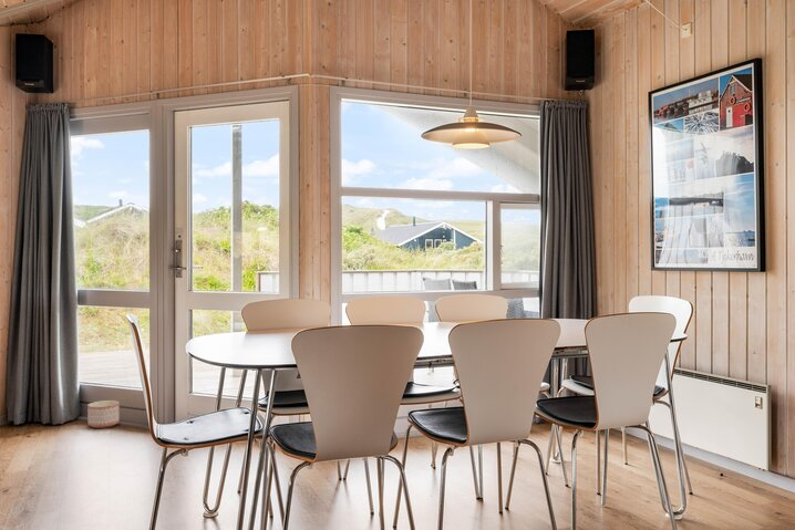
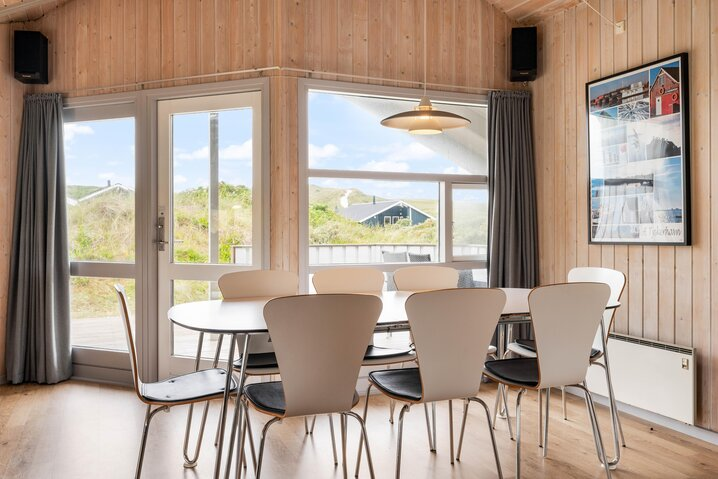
- planter (103, 414)
